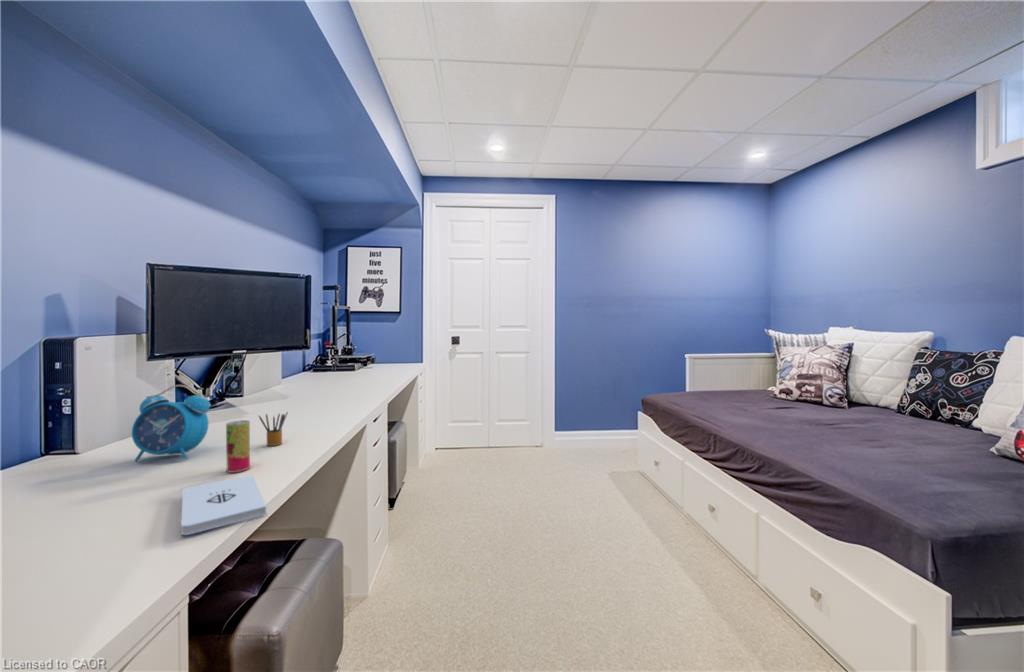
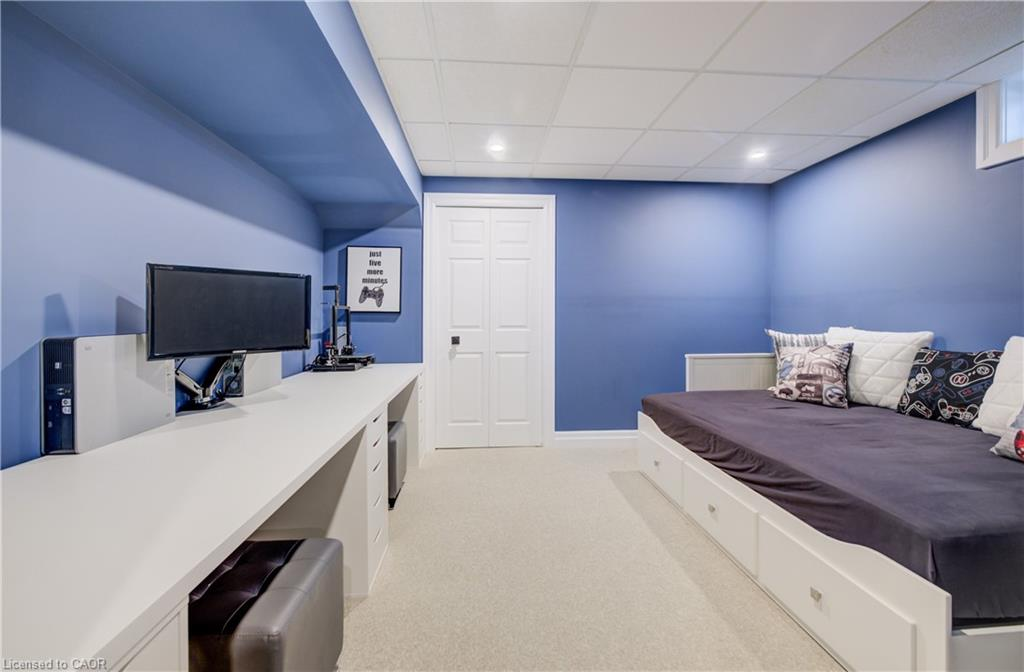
- alarm clock (171, 421)
- beverage can (238, 445)
- pencil box (273, 428)
- notepad (222, 500)
